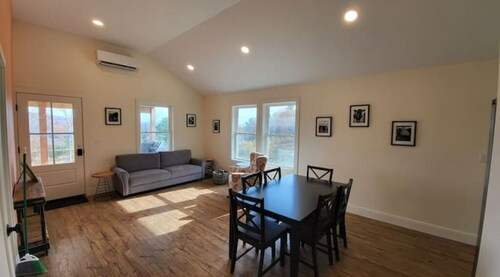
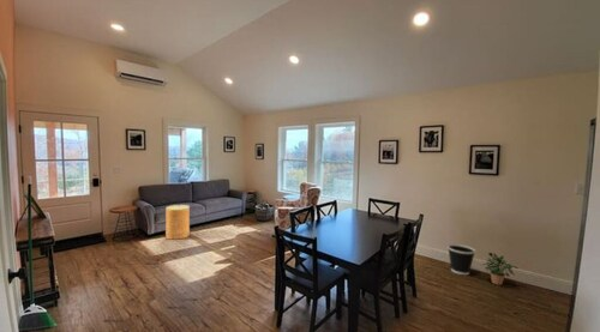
+ wastebasket (460, 259)
+ potted plant (500, 268)
+ basket (178, 221)
